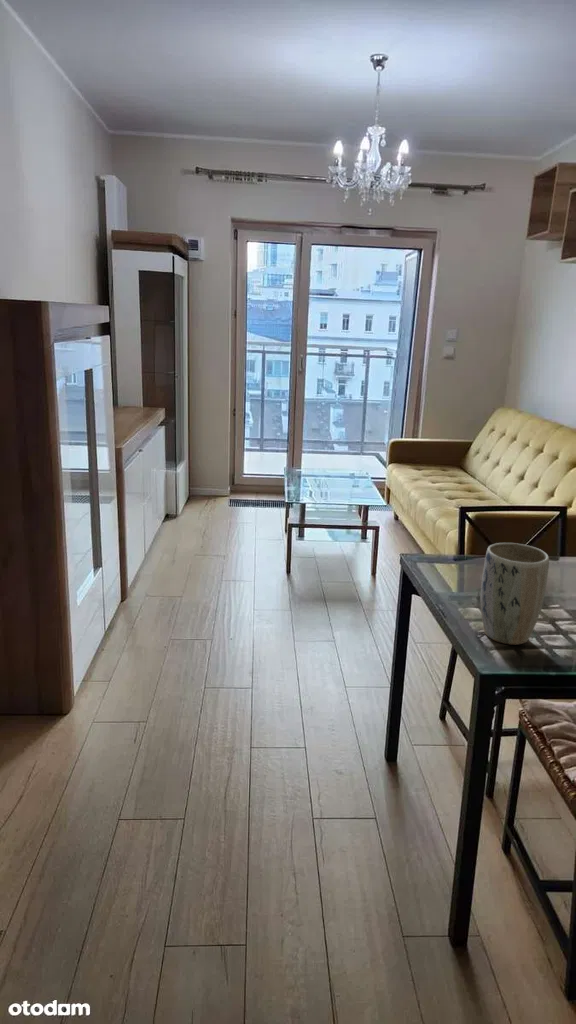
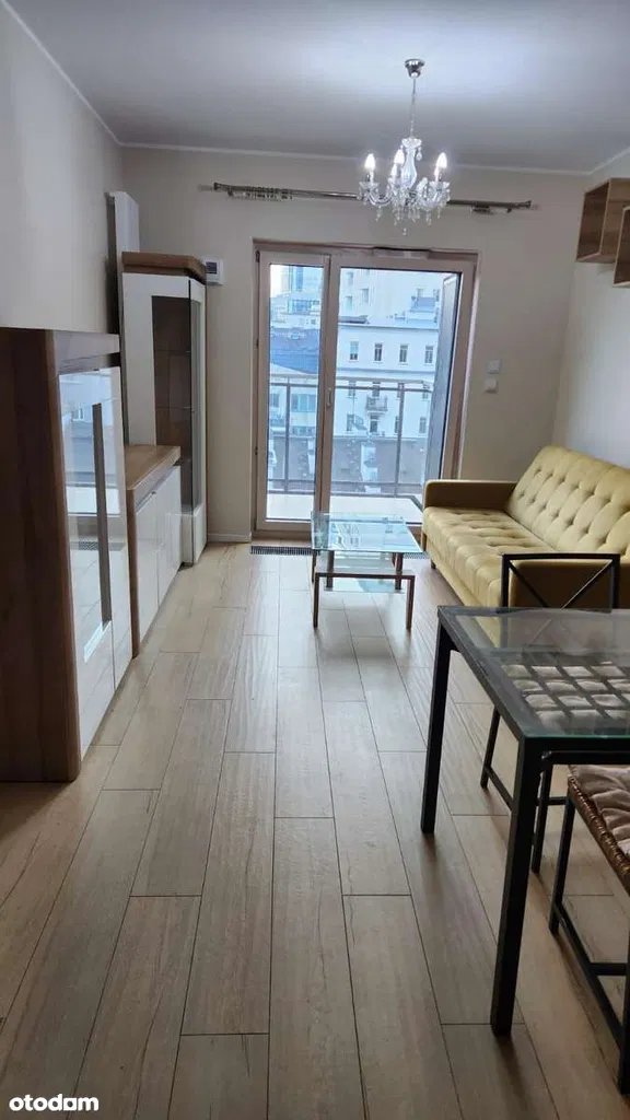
- plant pot (511, 594)
